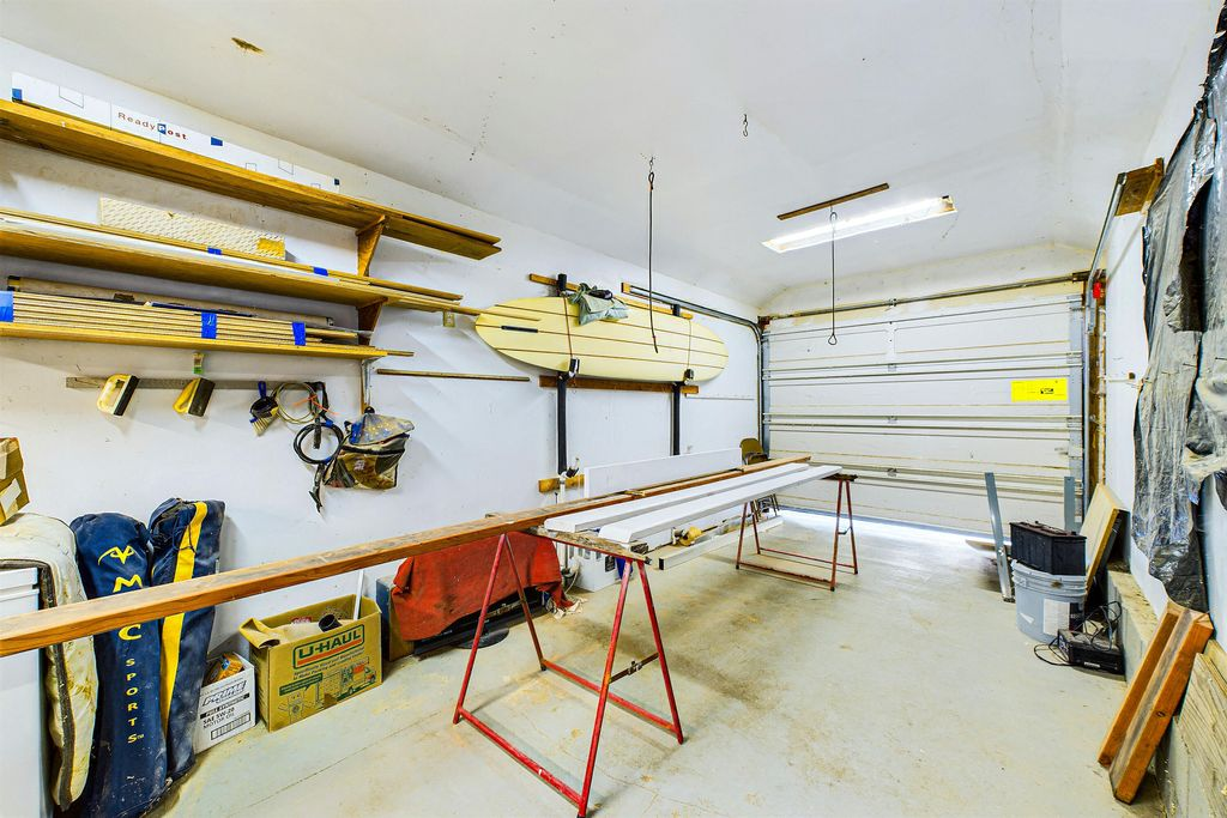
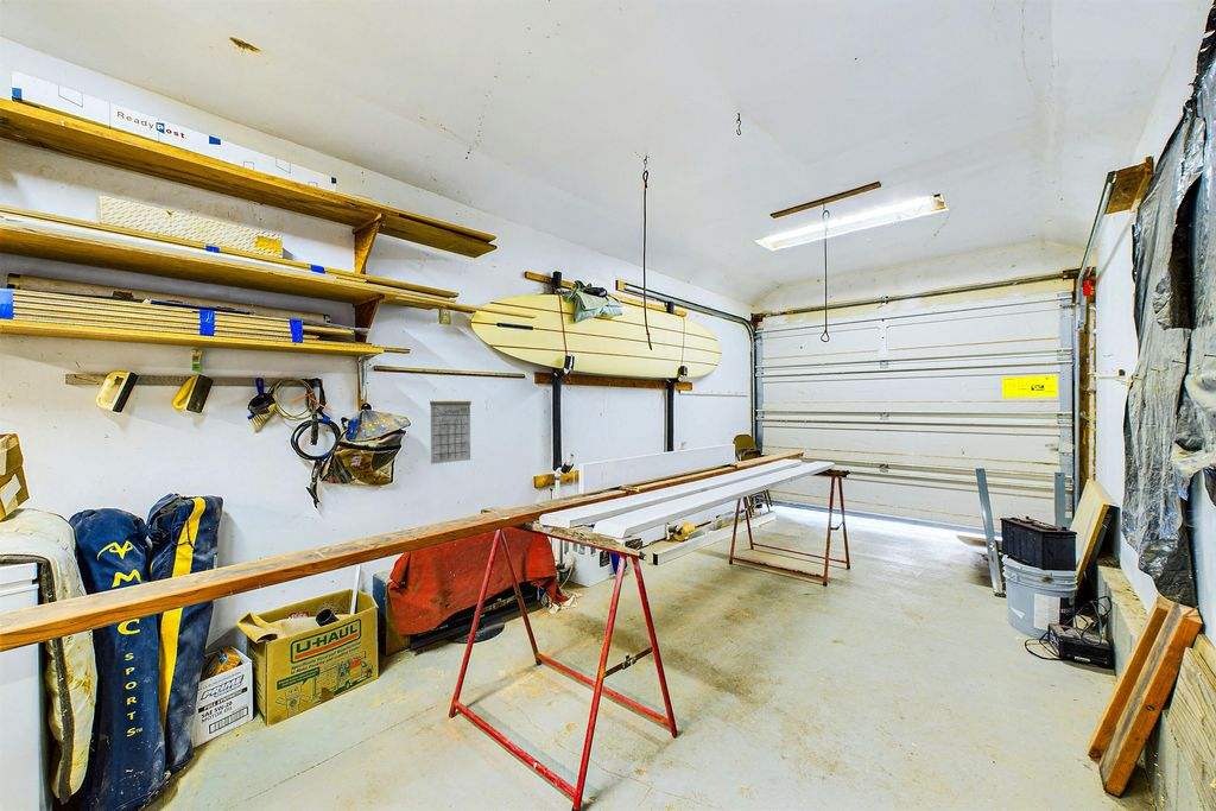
+ calendar (450, 424)
